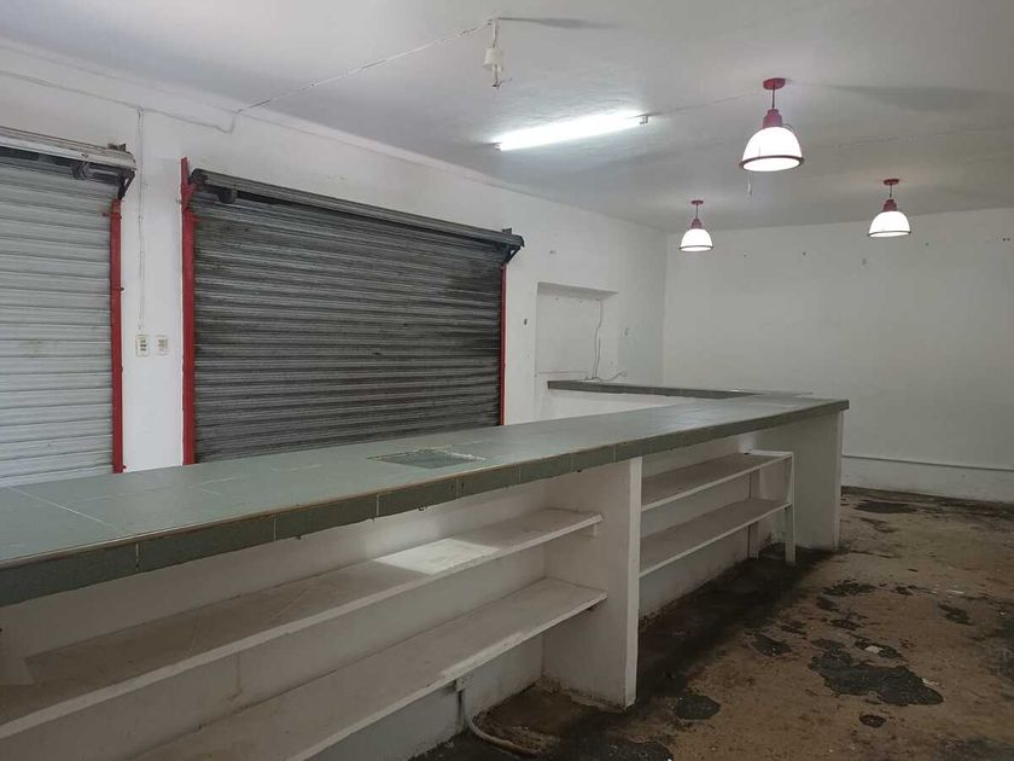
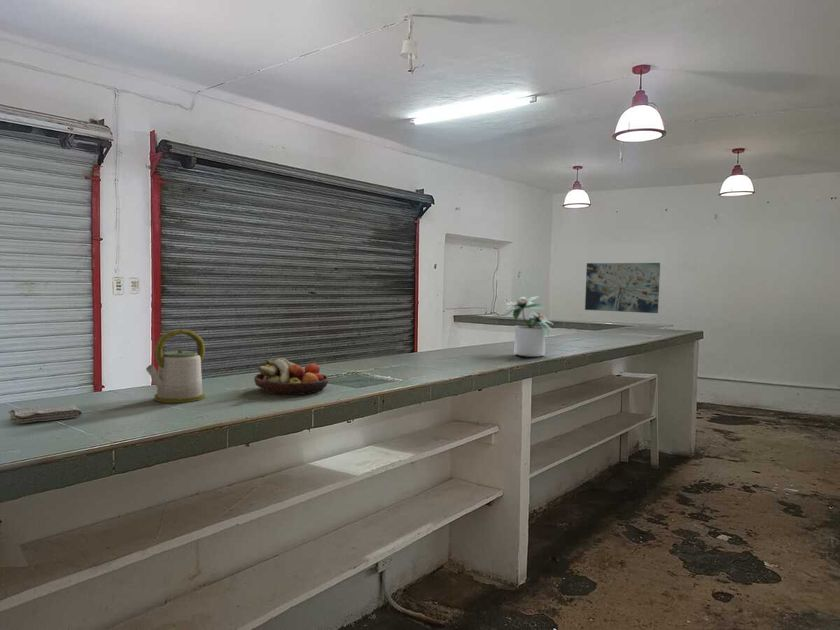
+ washcloth (45, 412)
+ wall art (621, 287)
+ kettle (175, 364)
+ fruit bowl (291, 374)
+ potted plant (526, 326)
